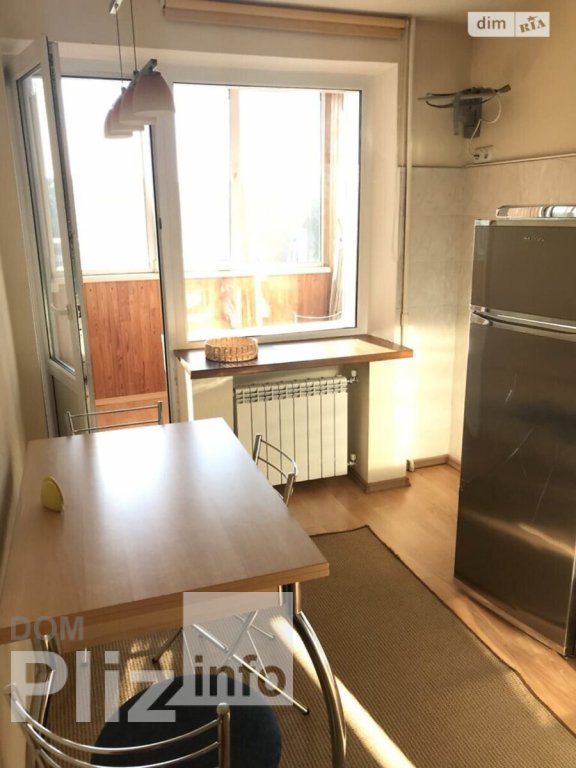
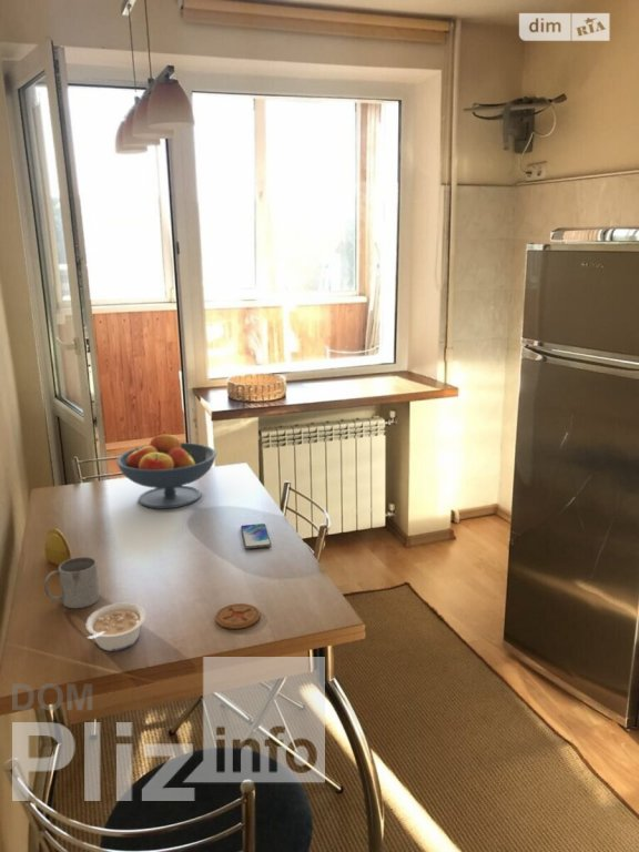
+ fruit bowl (168, 469)
+ coaster (237, 616)
+ mug (71, 584)
+ smartphone (255, 535)
+ legume (116, 628)
